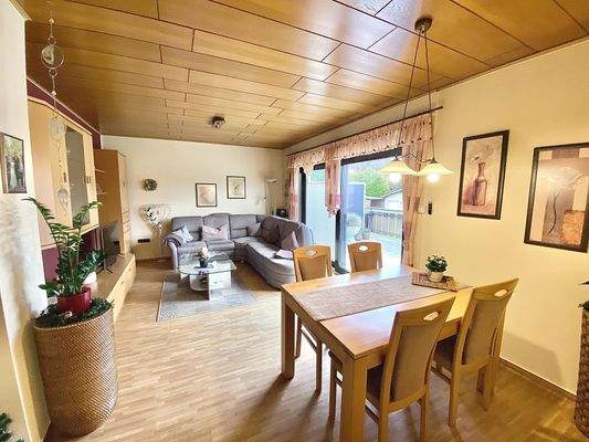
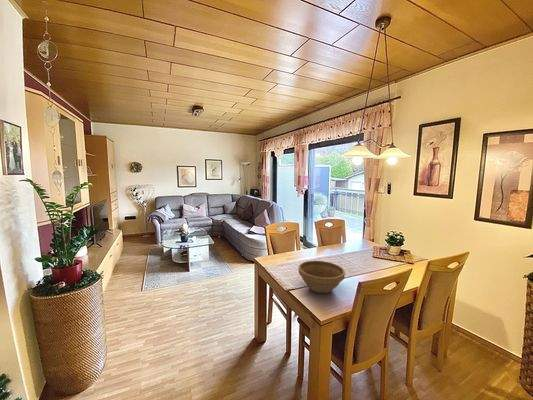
+ flower pot (320, 278)
